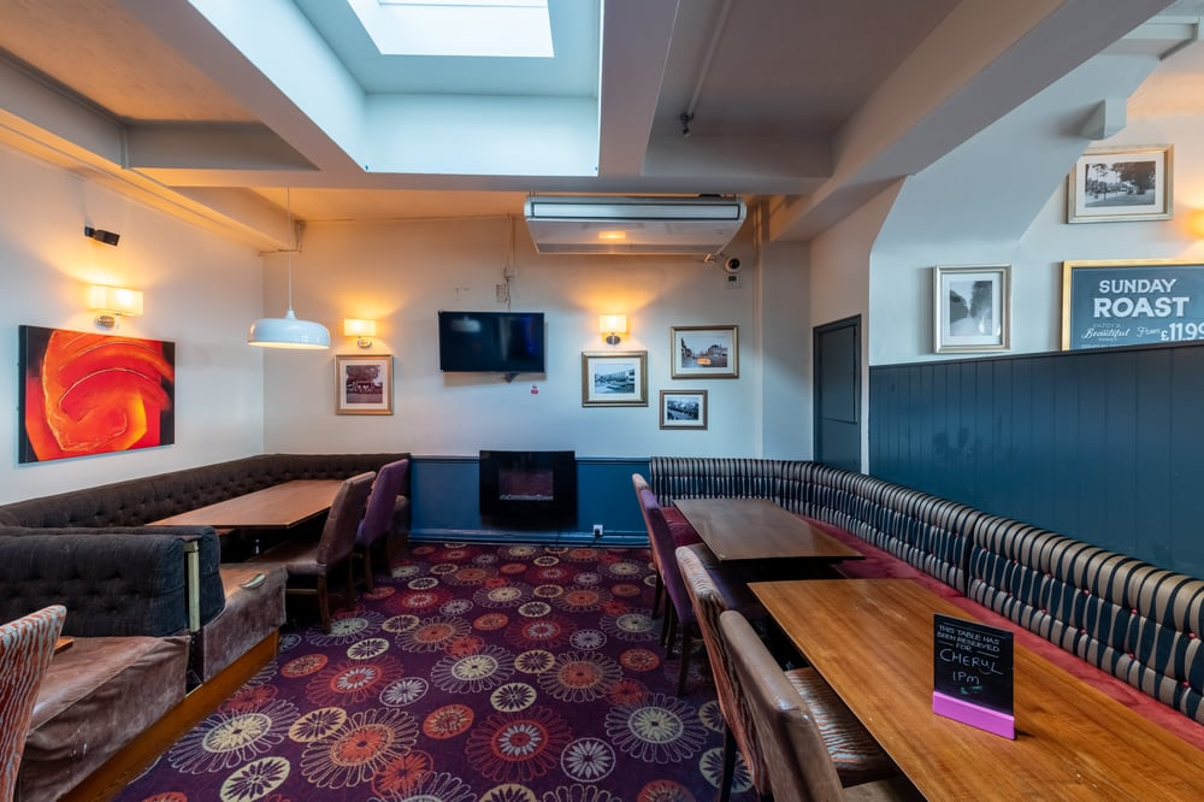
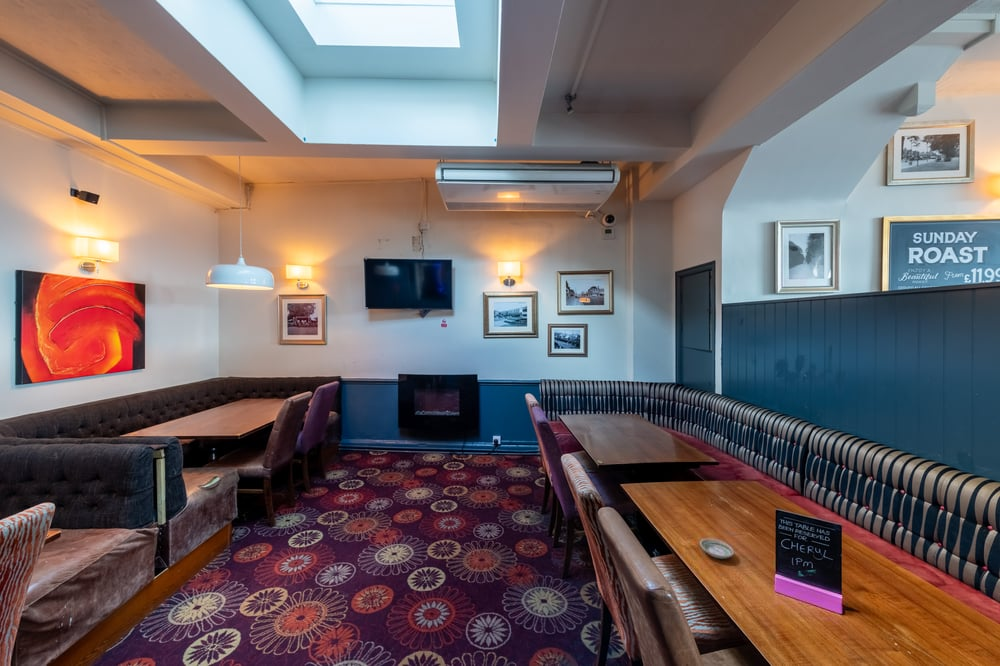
+ saucer (716, 550)
